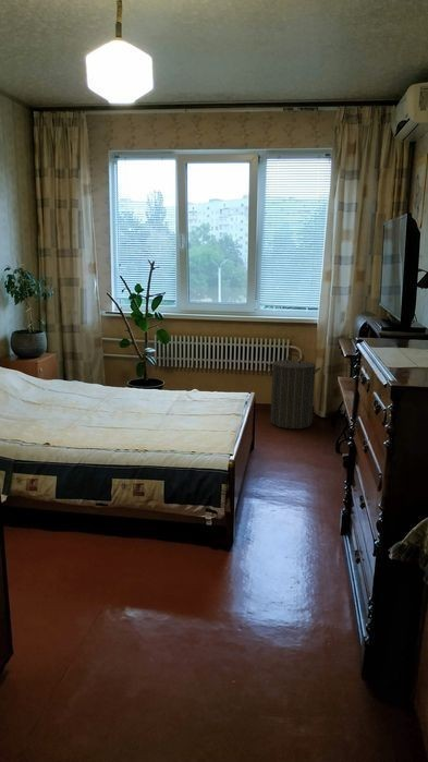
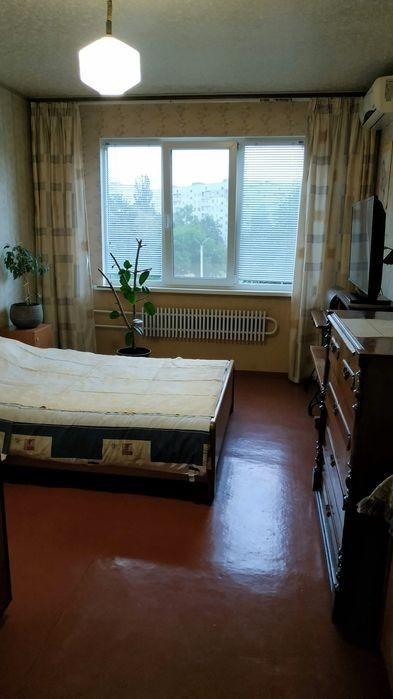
- laundry hamper (292, 388)
